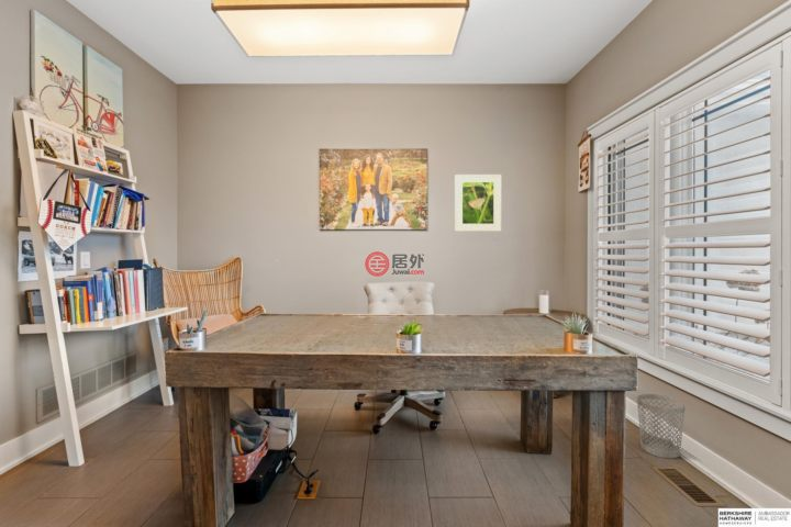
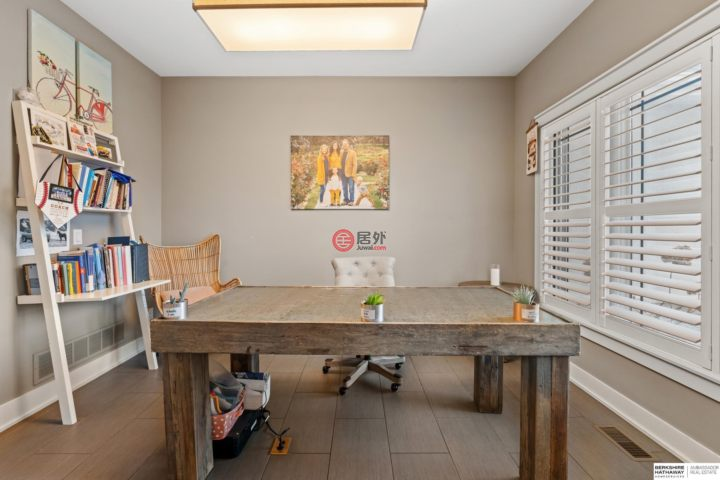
- wastebasket (660, 425)
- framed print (478, 202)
